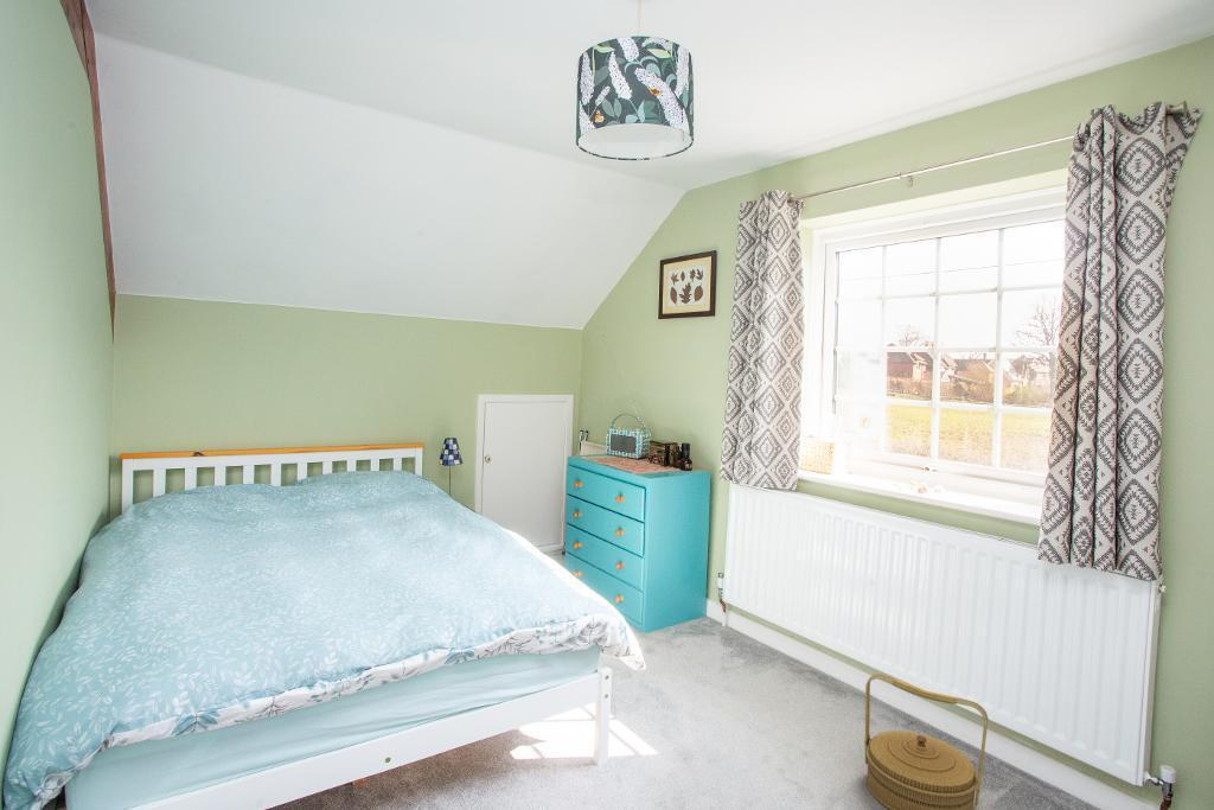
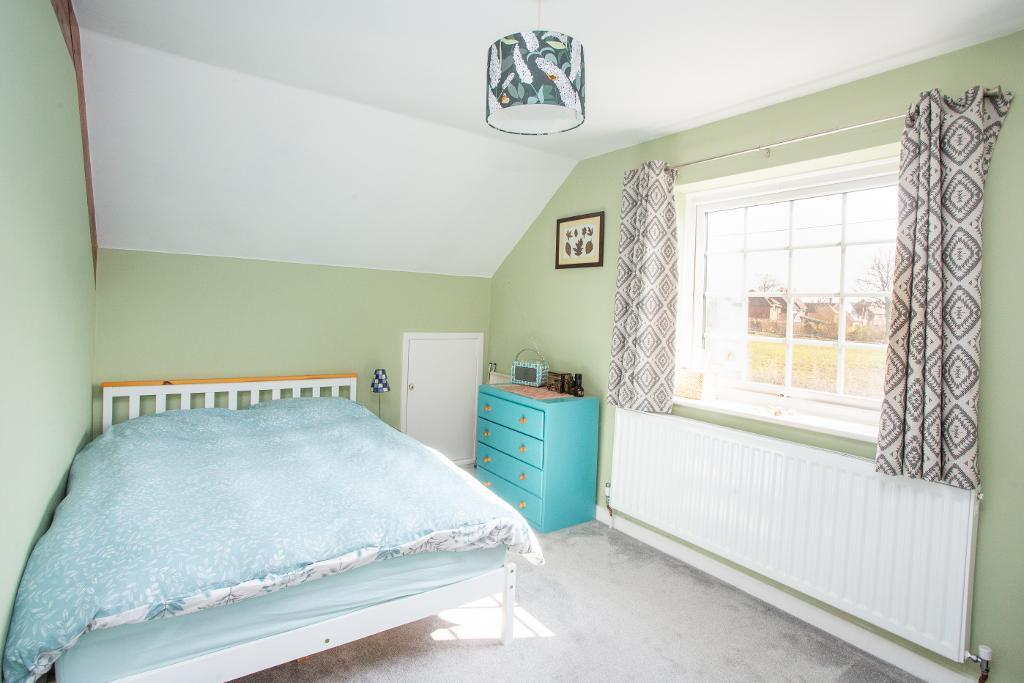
- basket (921, 741)
